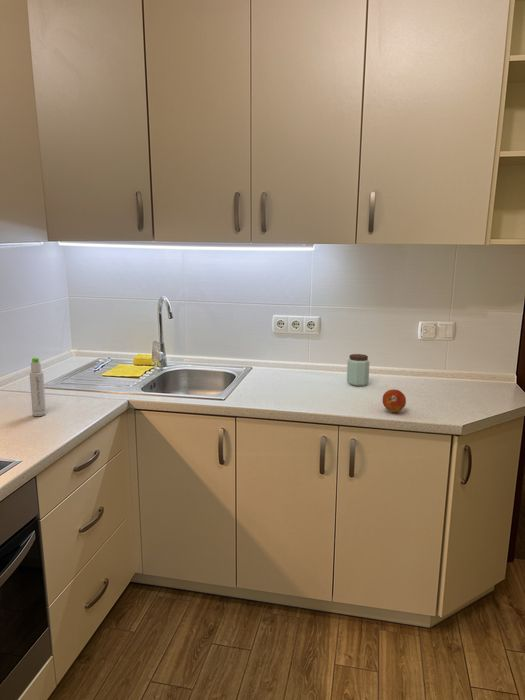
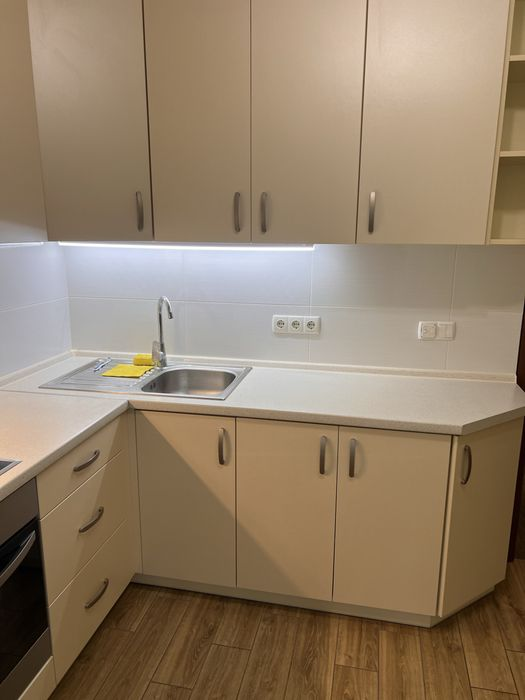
- peanut butter (358, 369)
- bottle (37, 386)
- fruit (394, 401)
